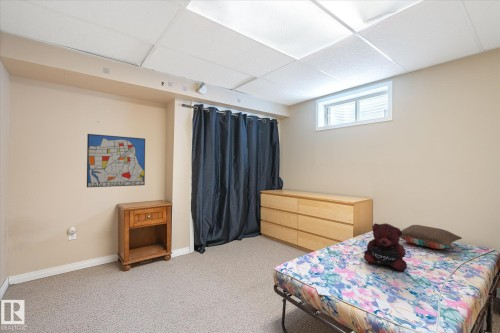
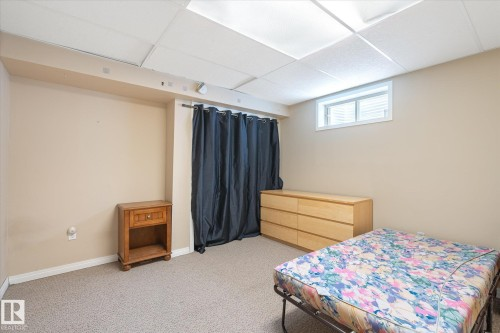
- wall art (117, 161)
- pillow (426, 235)
- teddy bear (388, 244)
